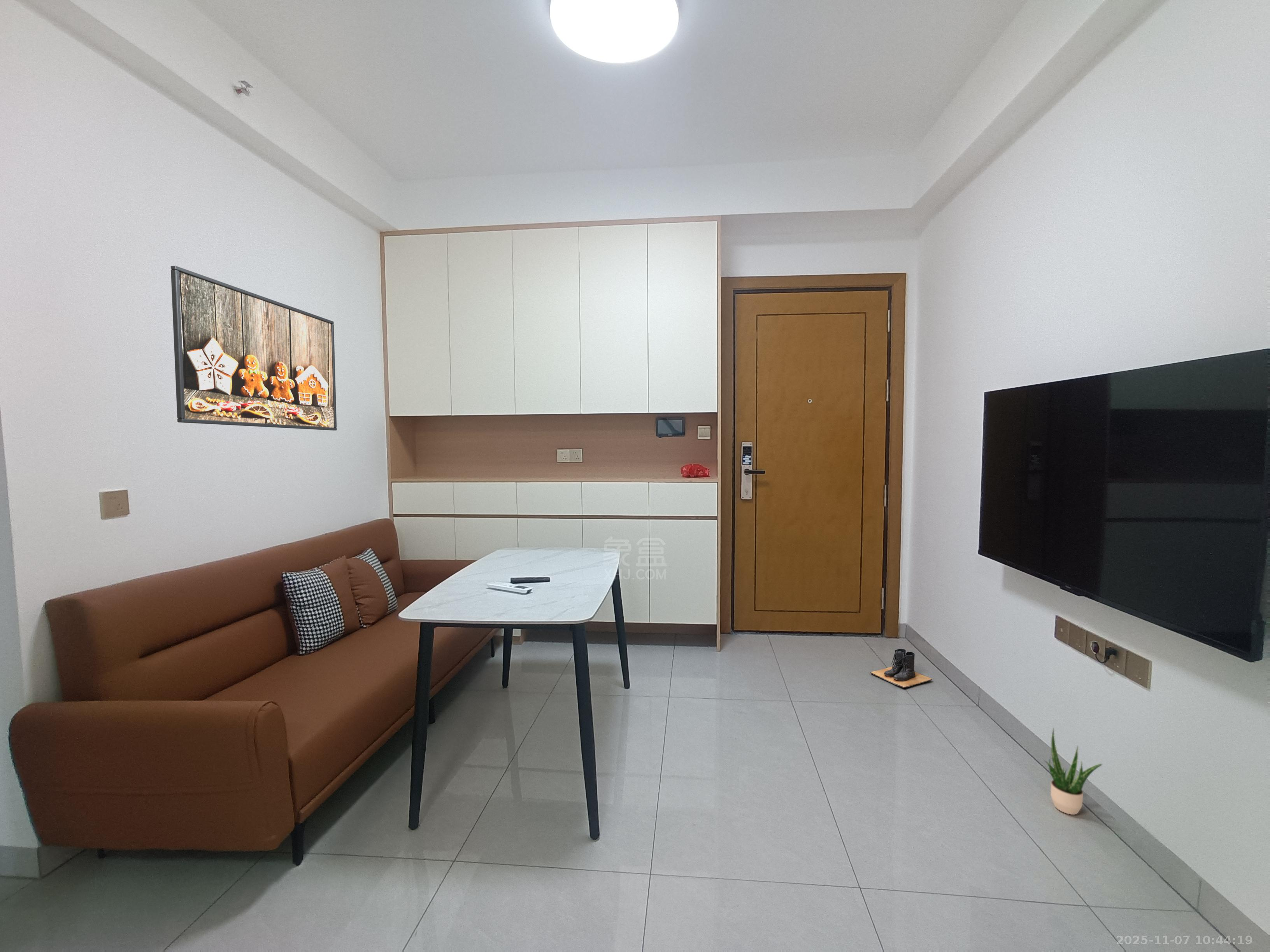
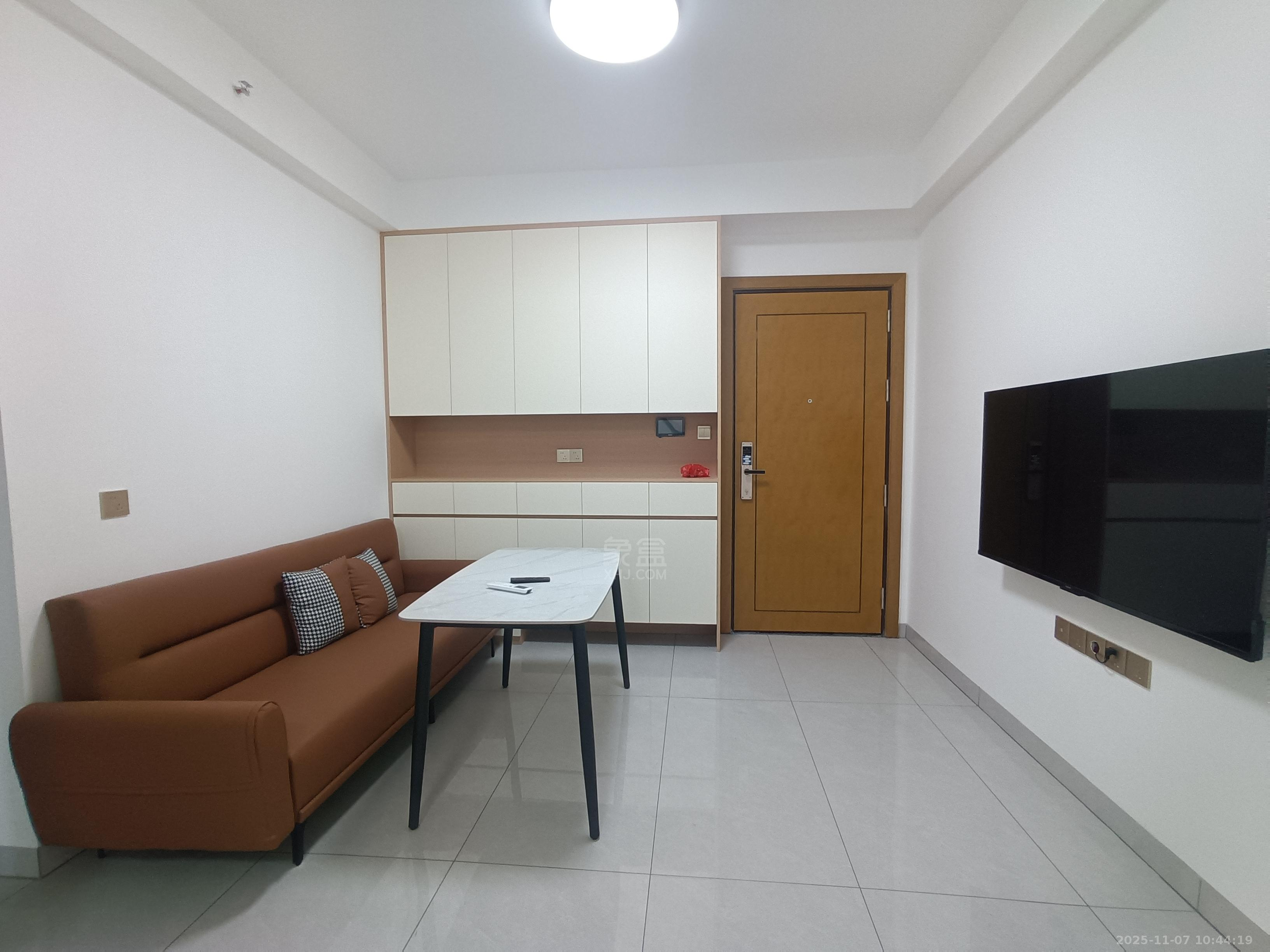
- boots (901, 665)
- potted plant (1068, 774)
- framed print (269, 363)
